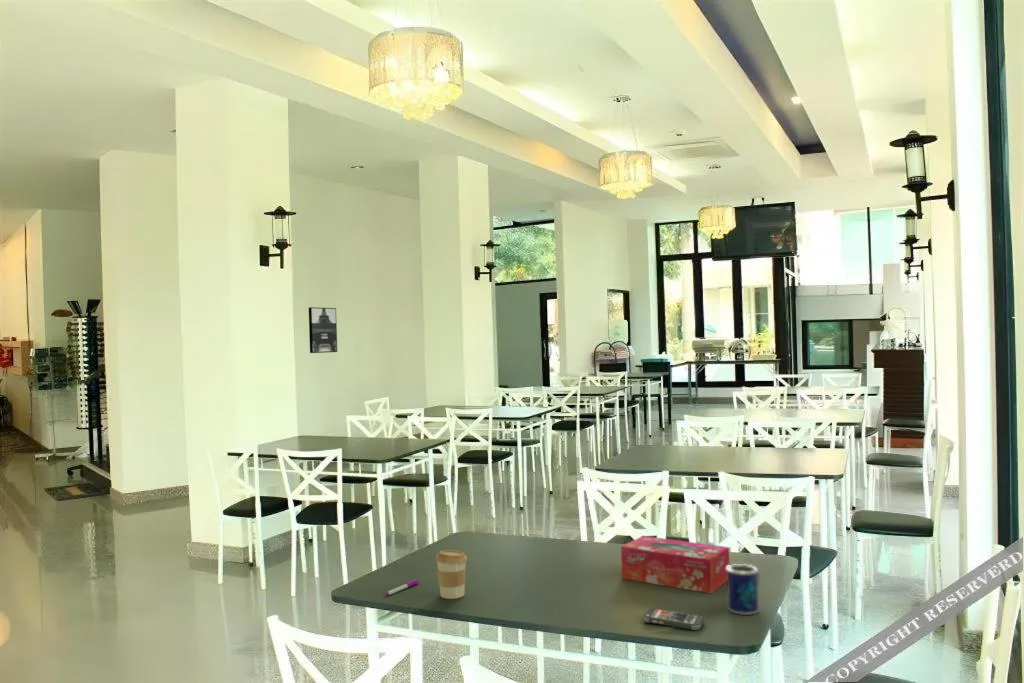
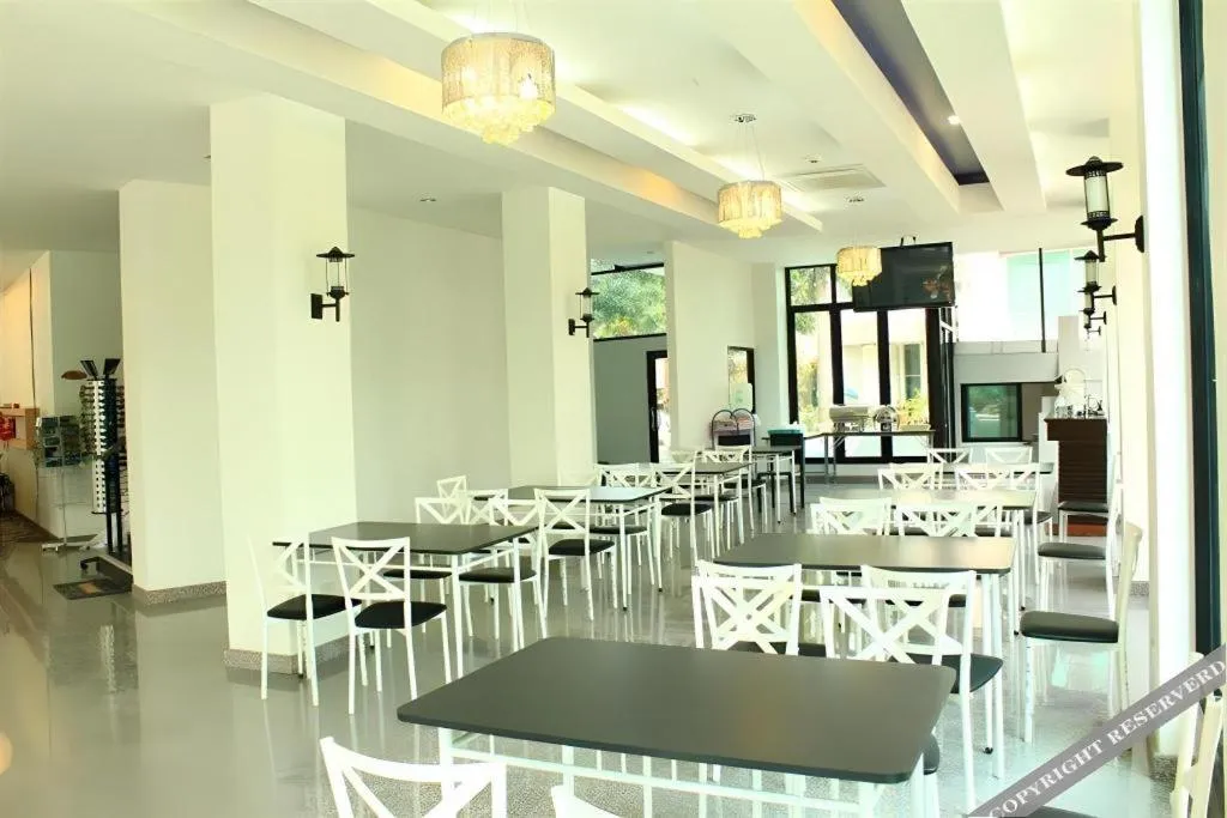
- tissue box (675, 562)
- mug (746, 587)
- smartphone (673, 618)
- wall art (323, 330)
- coffee cup (451, 573)
- pen (402, 587)
